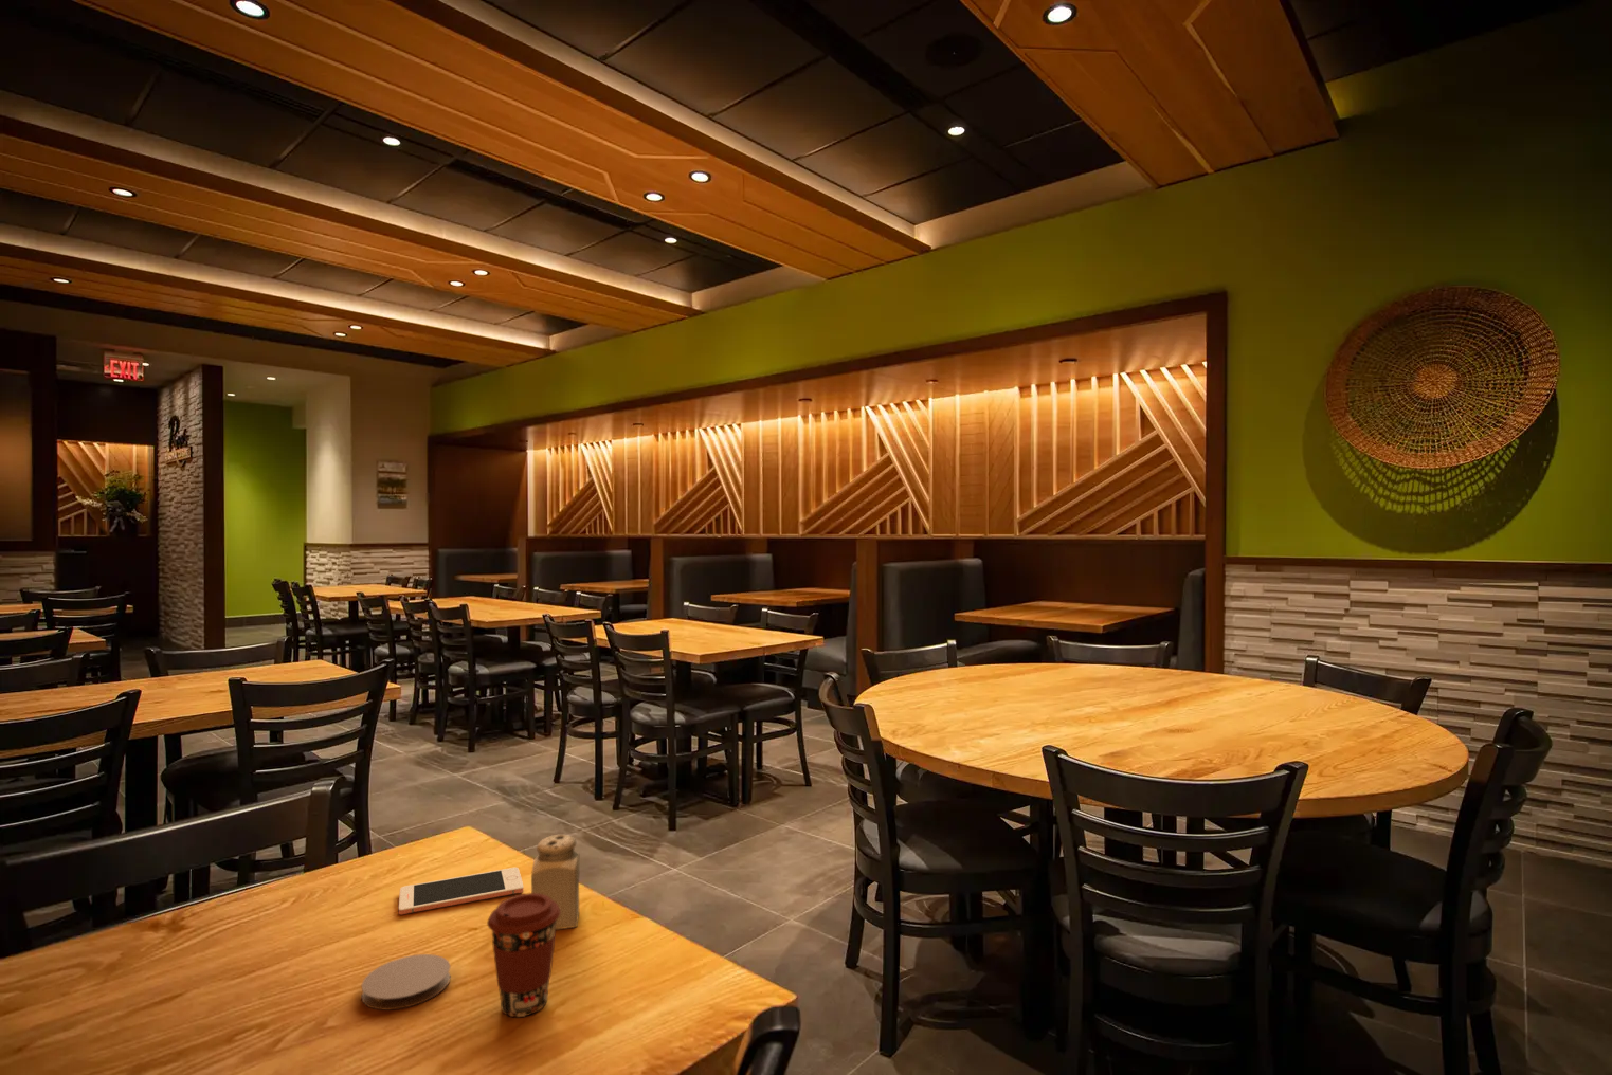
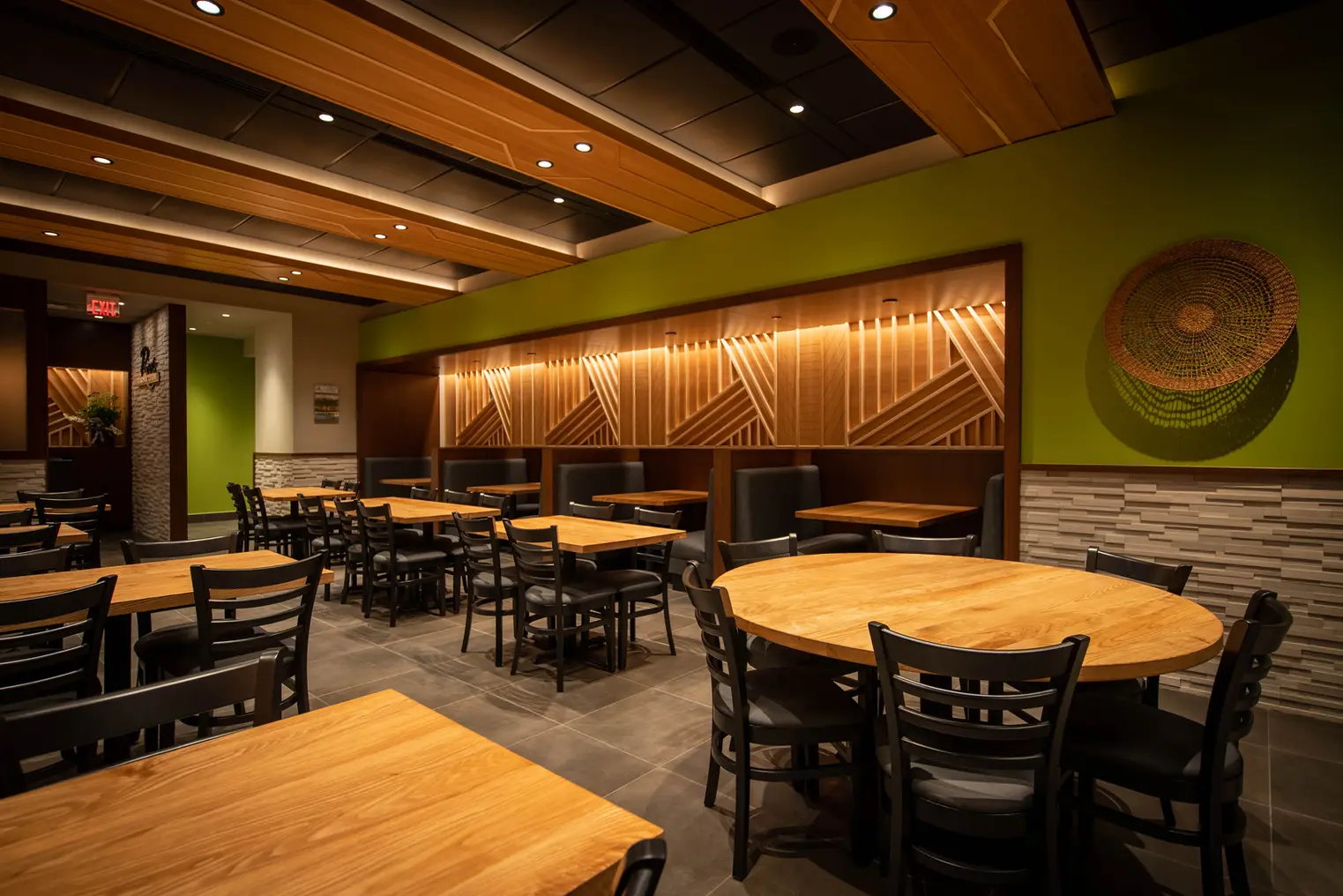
- coffee cup (523, 954)
- coaster (407, 980)
- salt shaker (556, 879)
- cell phone (461, 889)
